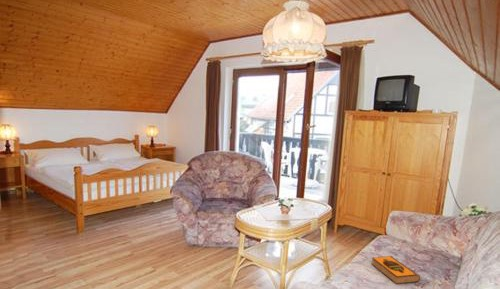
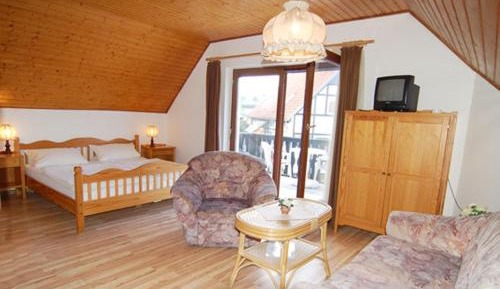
- hardback book (394, 268)
